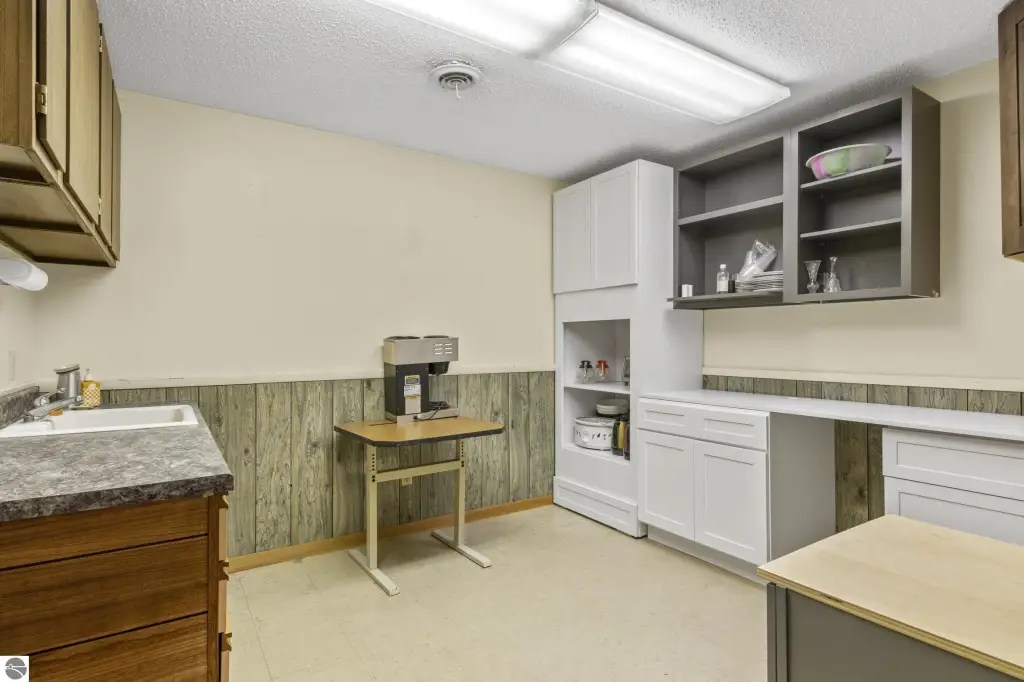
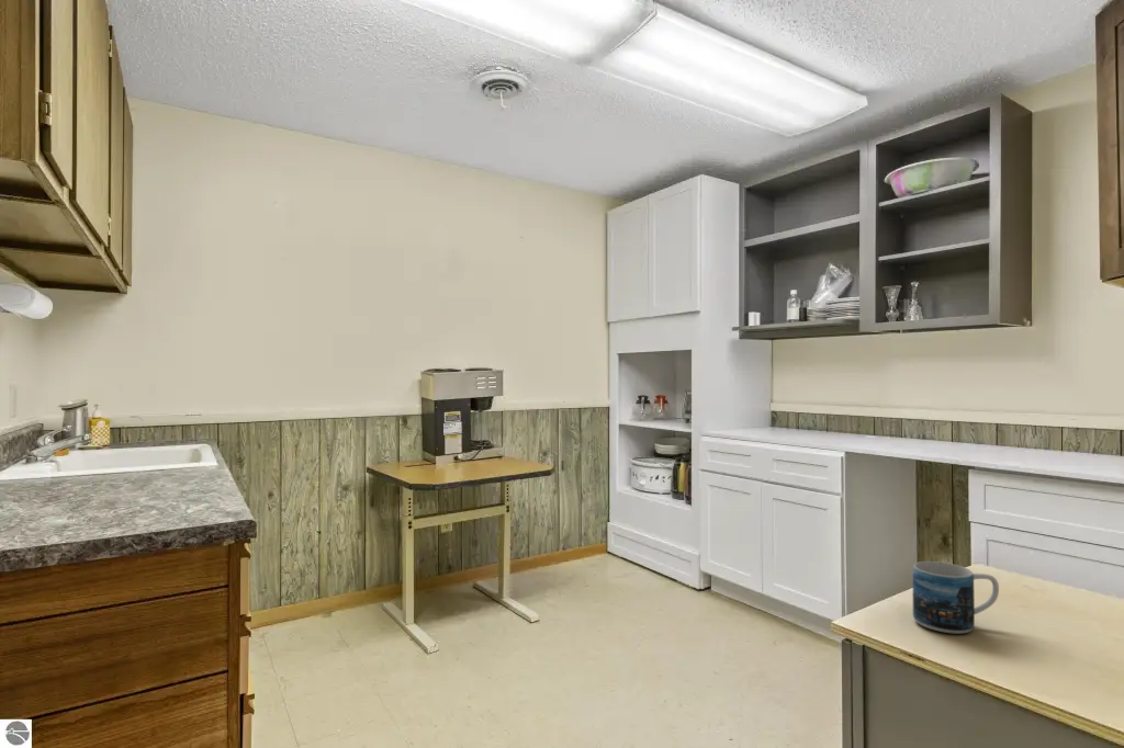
+ mug (956, 597)
